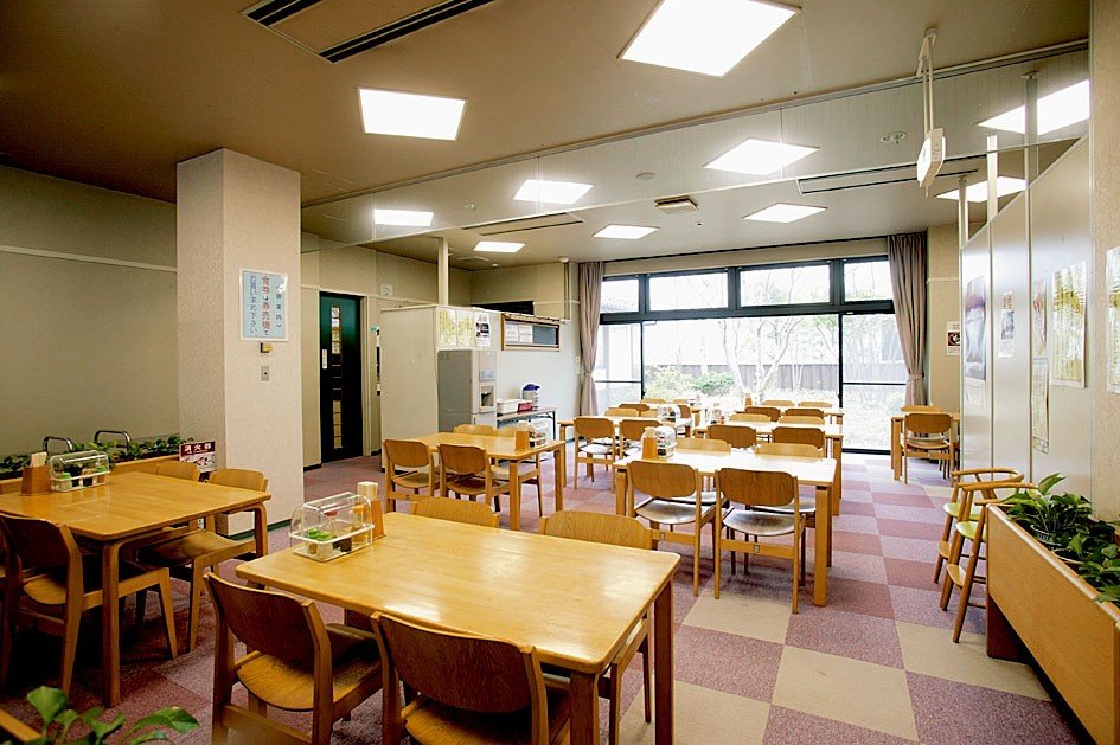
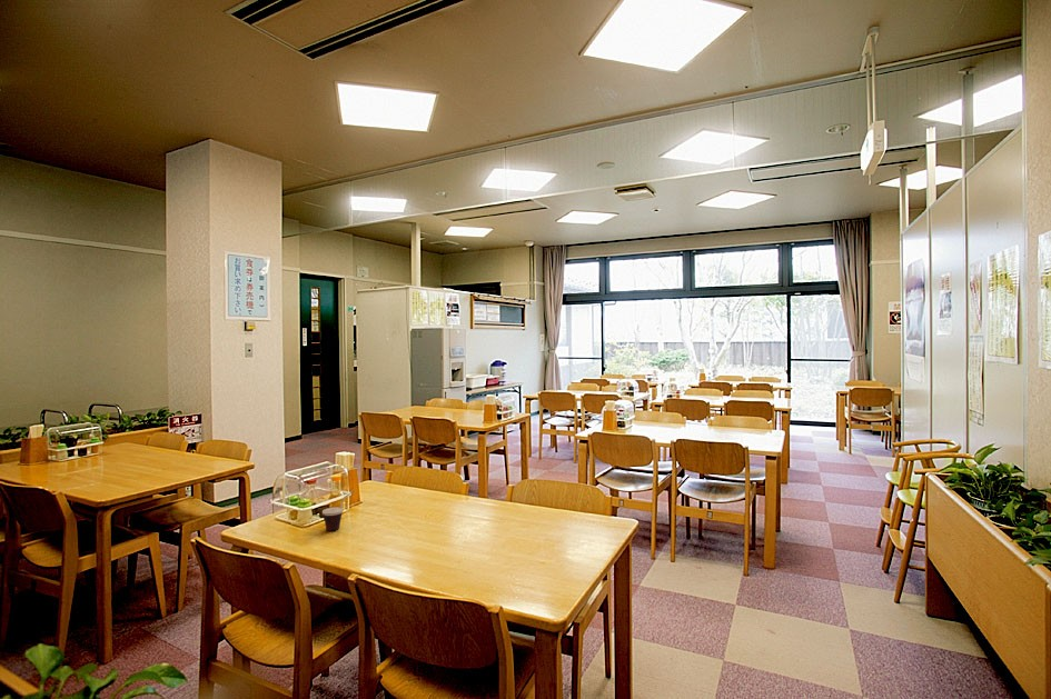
+ cup (339, 510)
